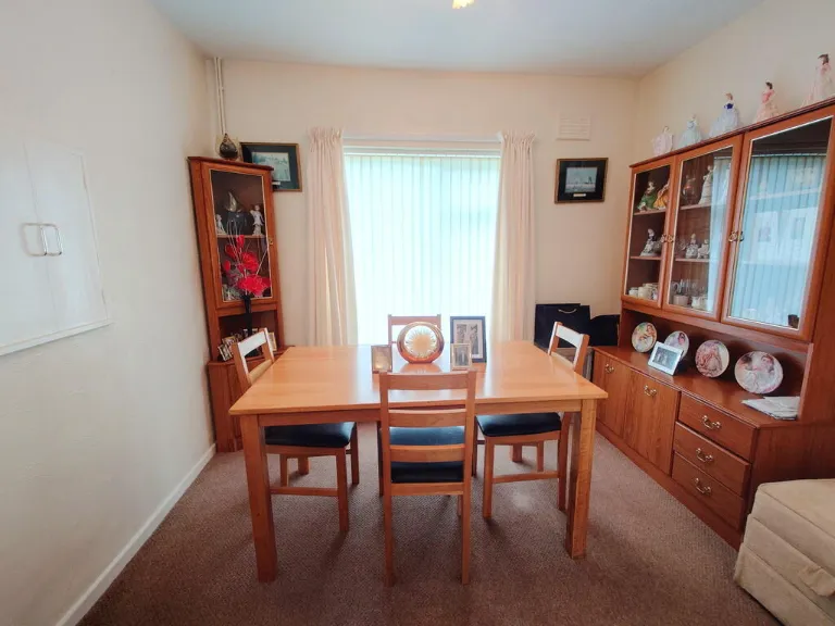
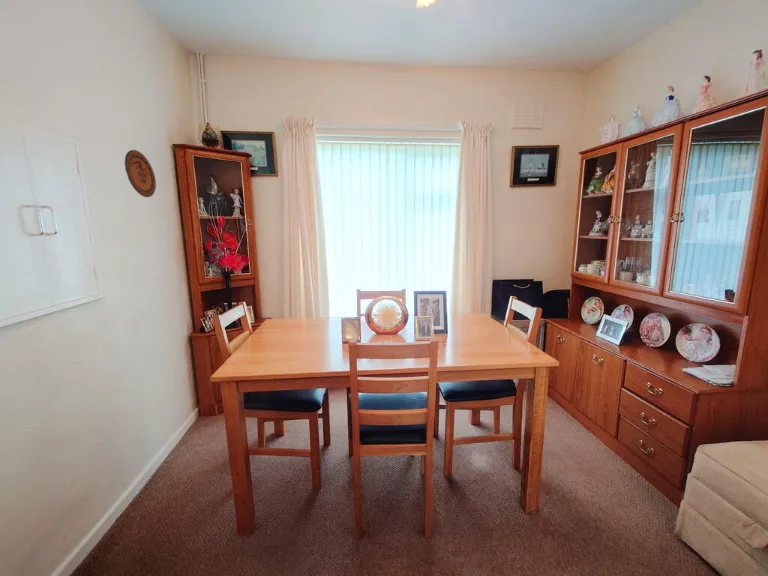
+ decorative plate (140, 174)
